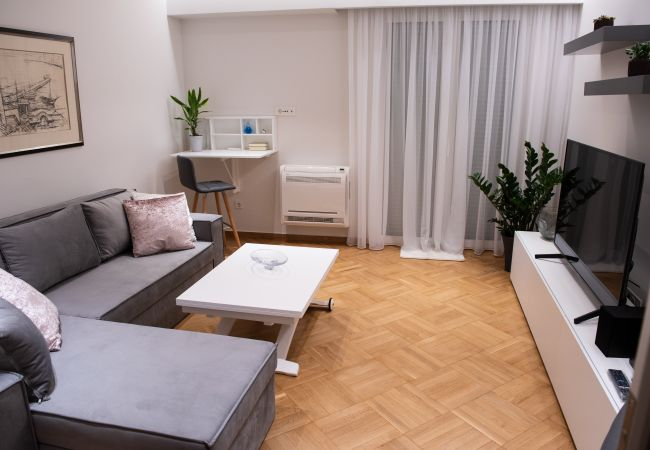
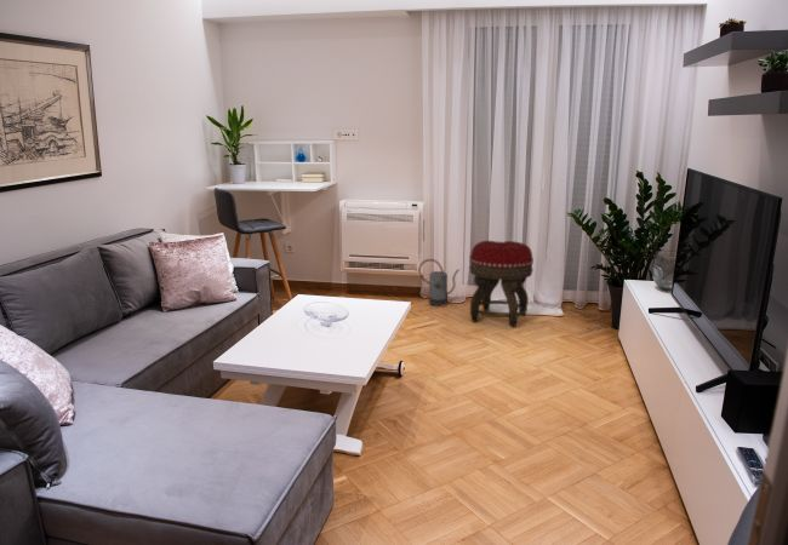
+ watering can (438, 281)
+ footstool (501, 281)
